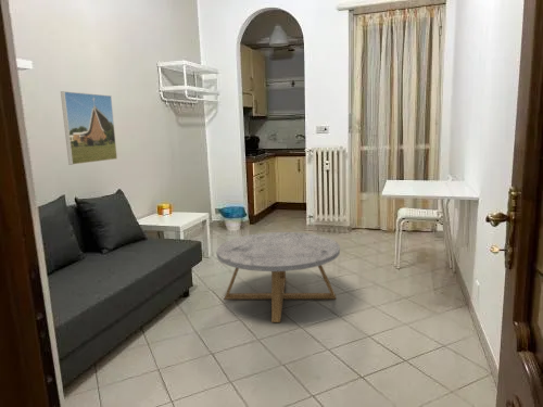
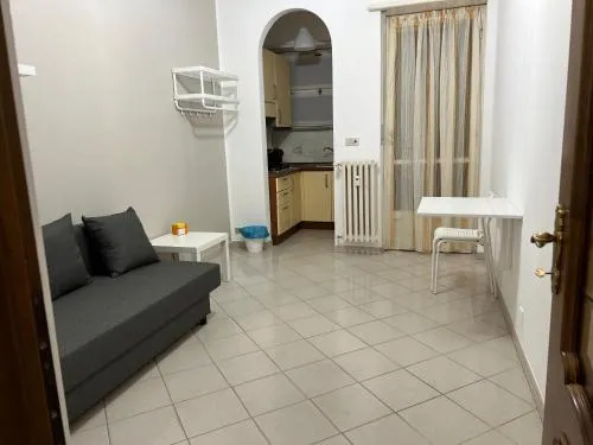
- coffee table (278, 272)
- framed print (91, 128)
